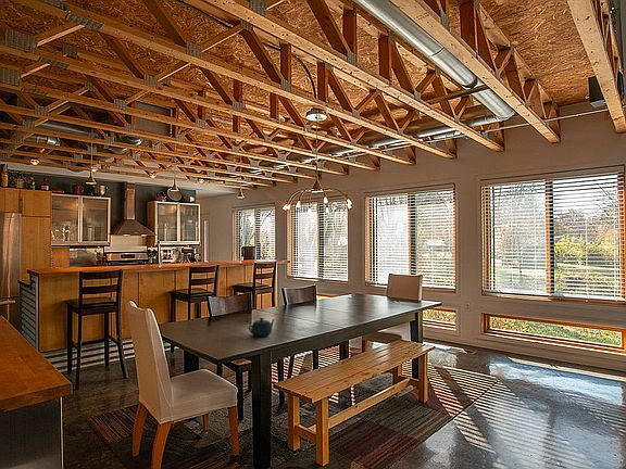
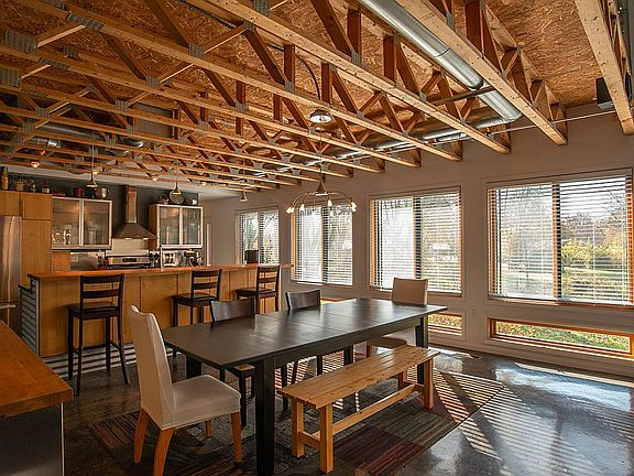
- teapot (262, 326)
